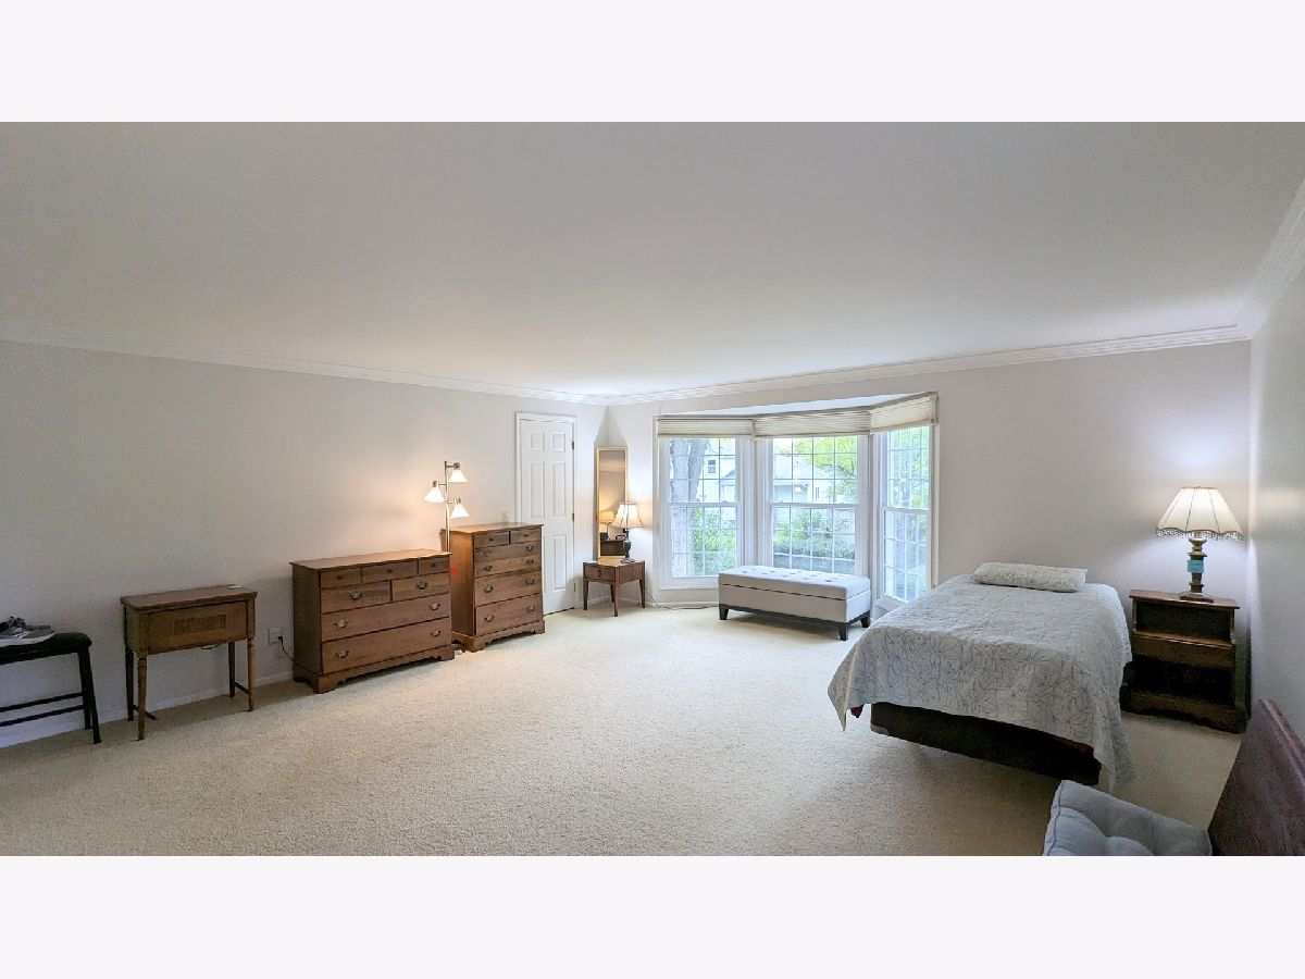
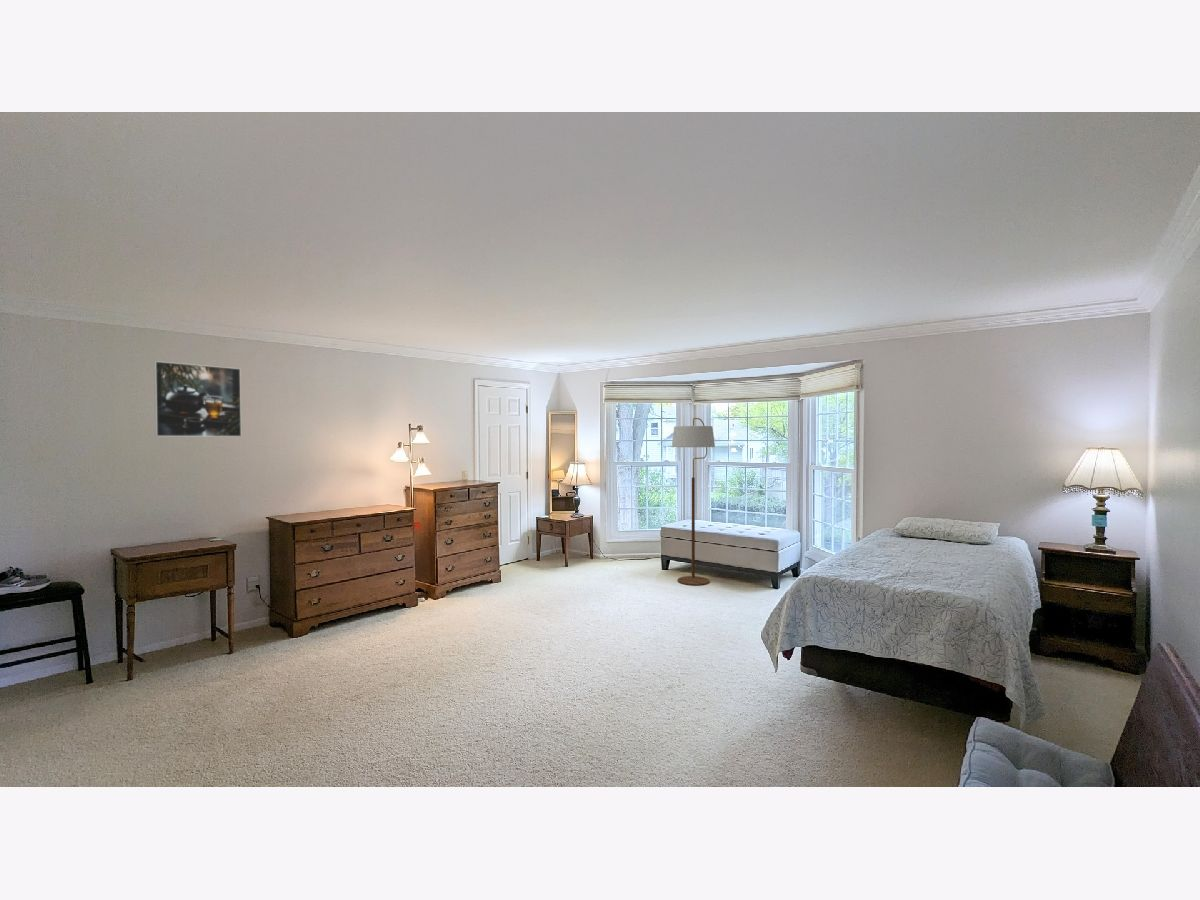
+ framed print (199, 400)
+ floor lamp (694, 499)
